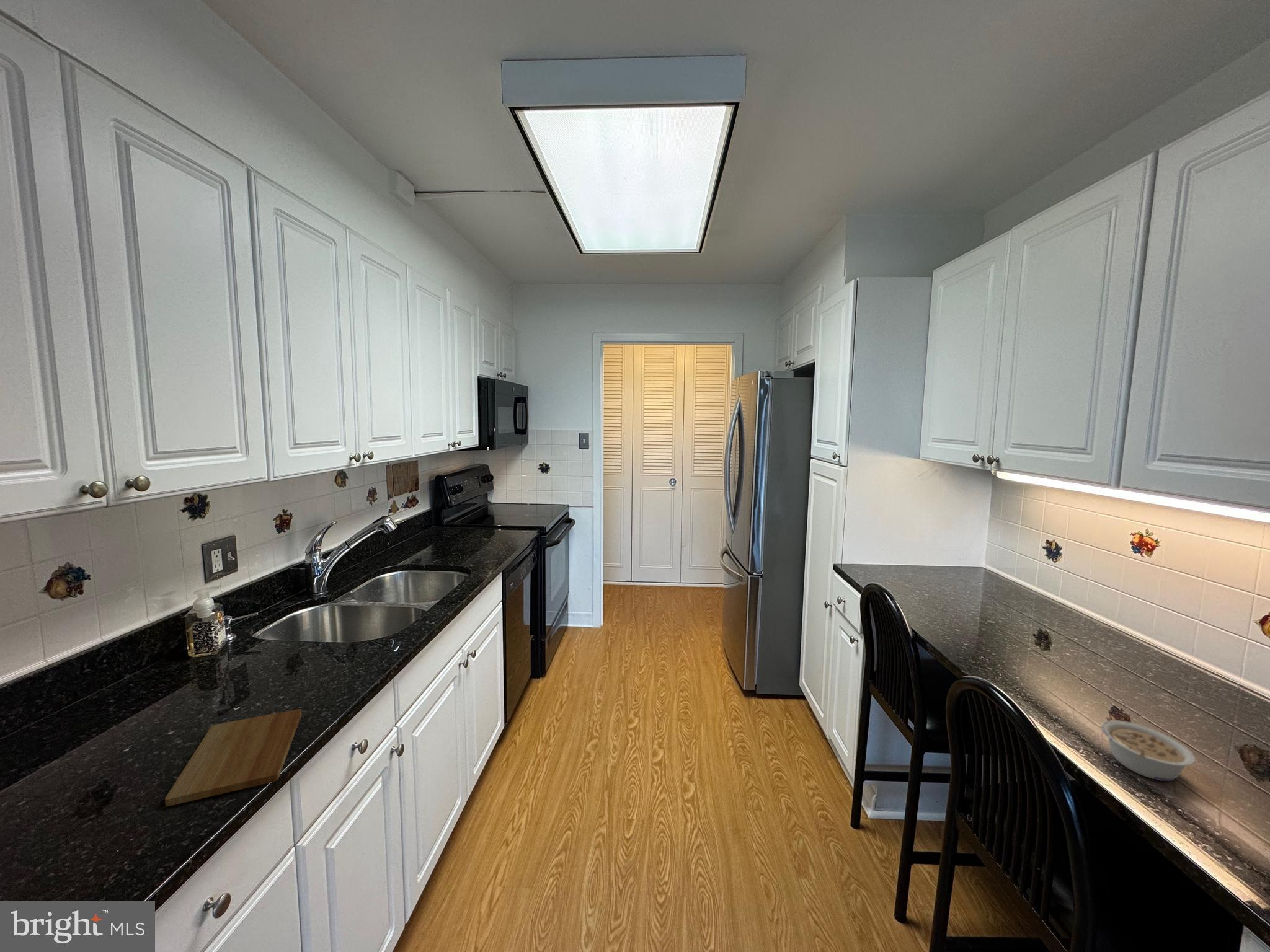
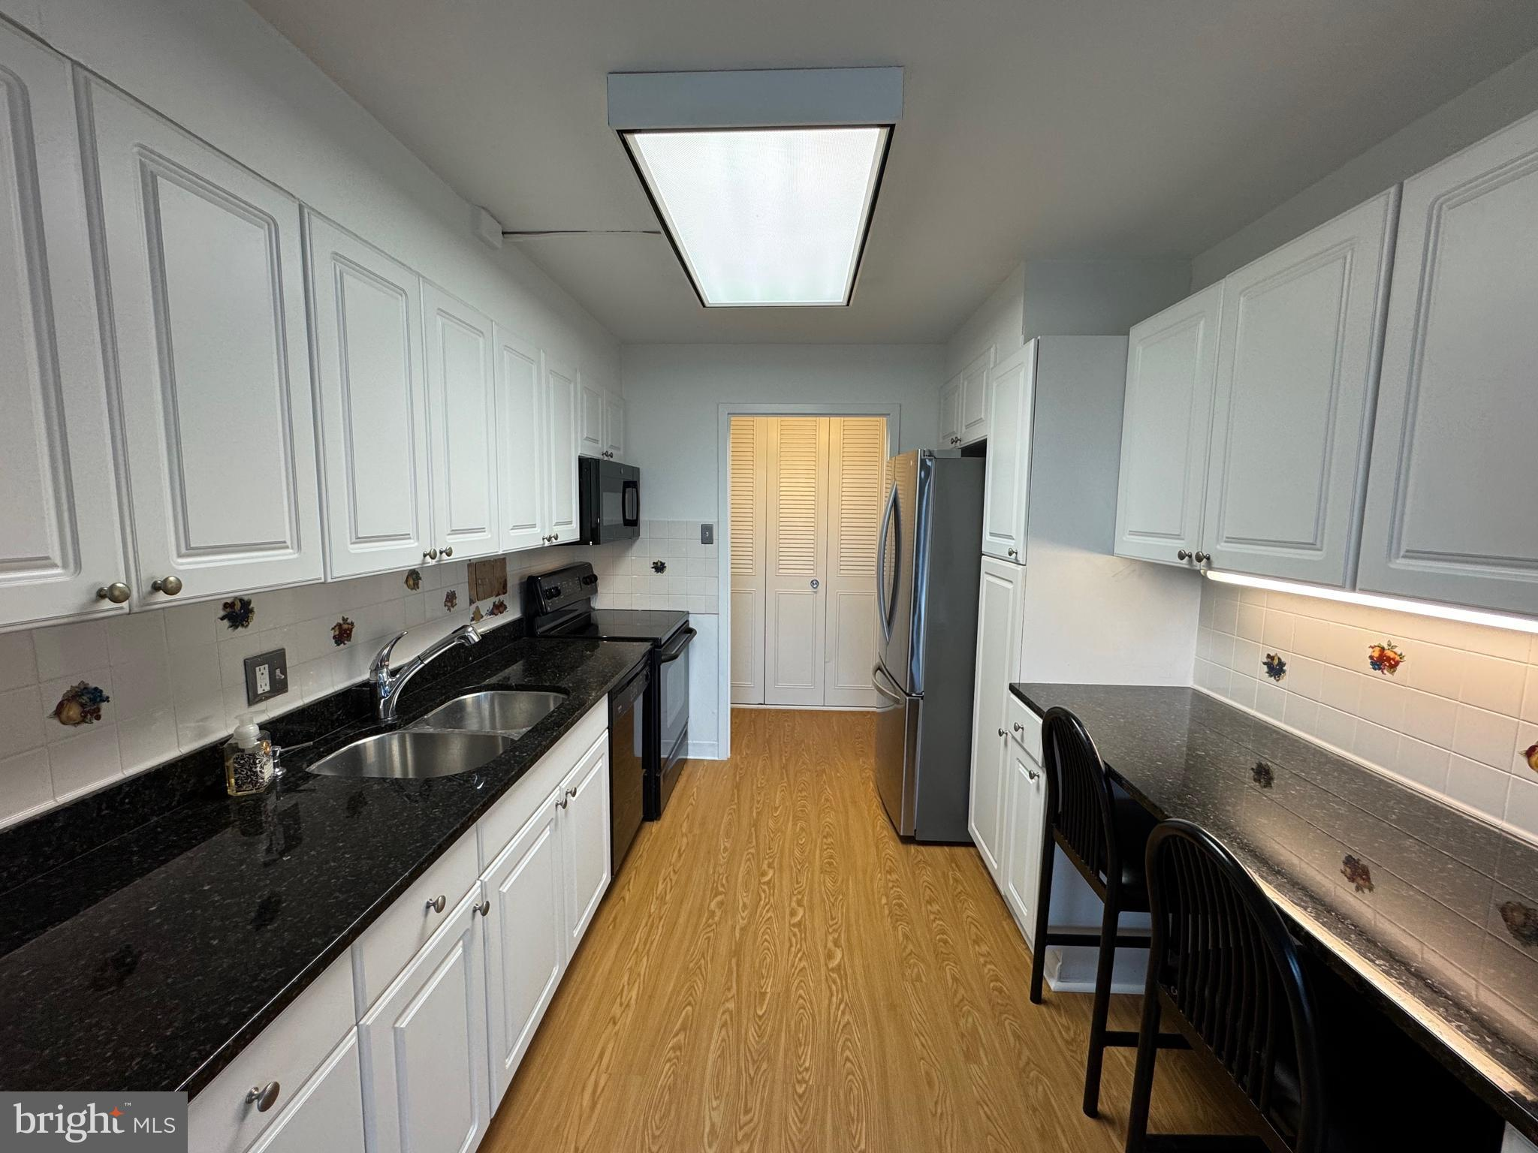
- legume (1147, 752)
- cutting board (242, 751)
